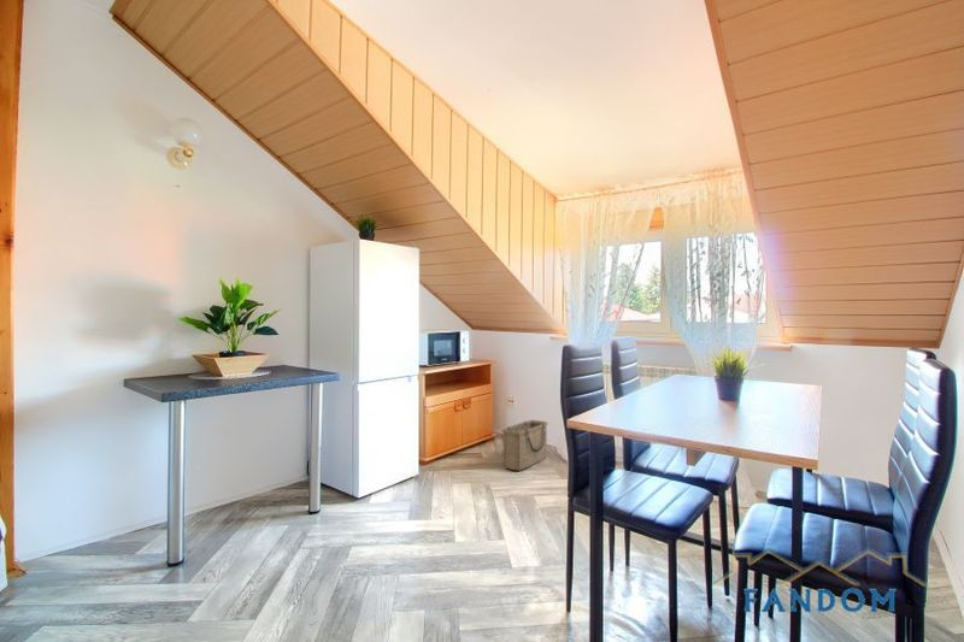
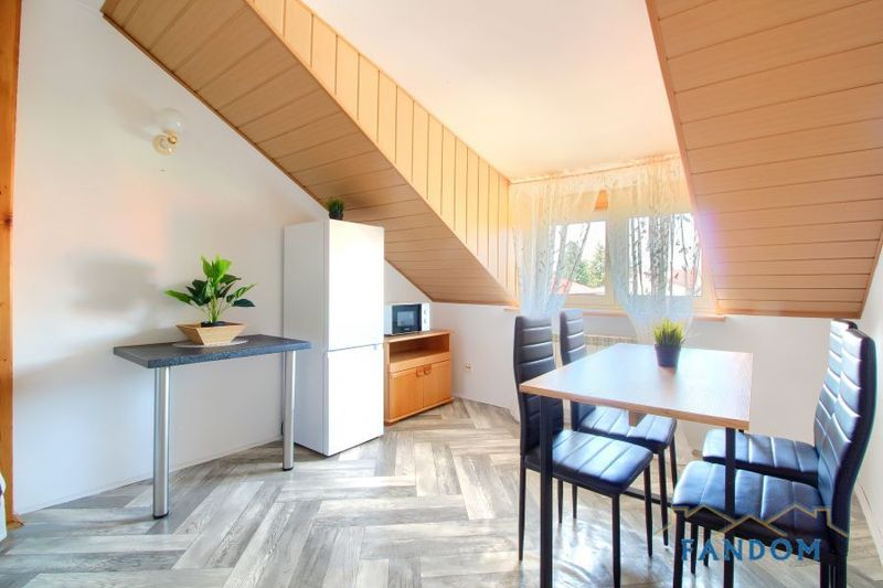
- basket (525, 443)
